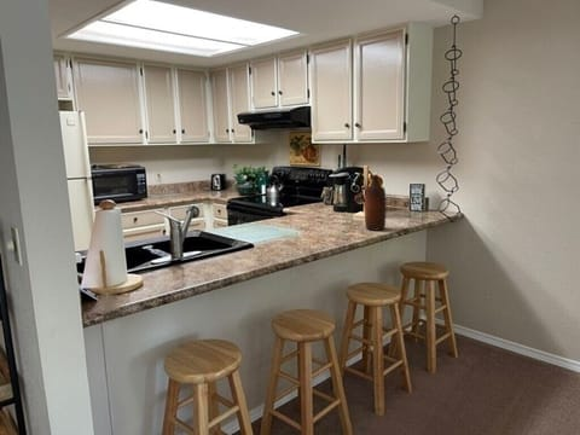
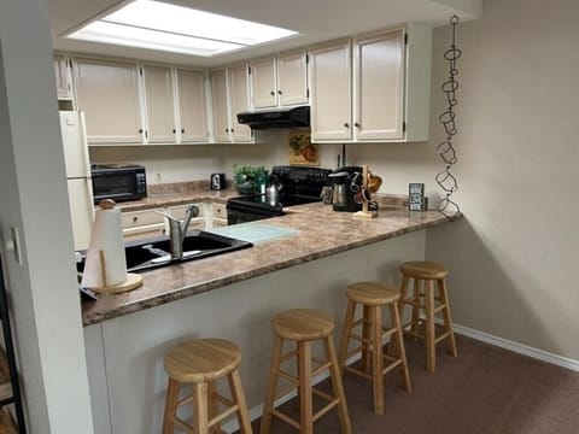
- bottle (375, 202)
